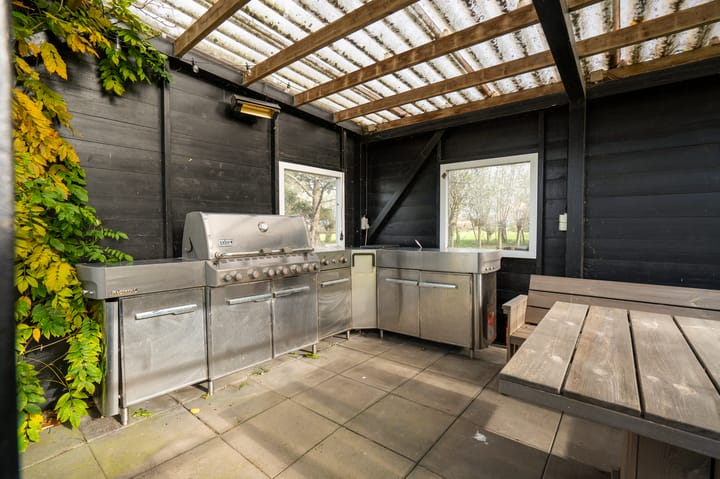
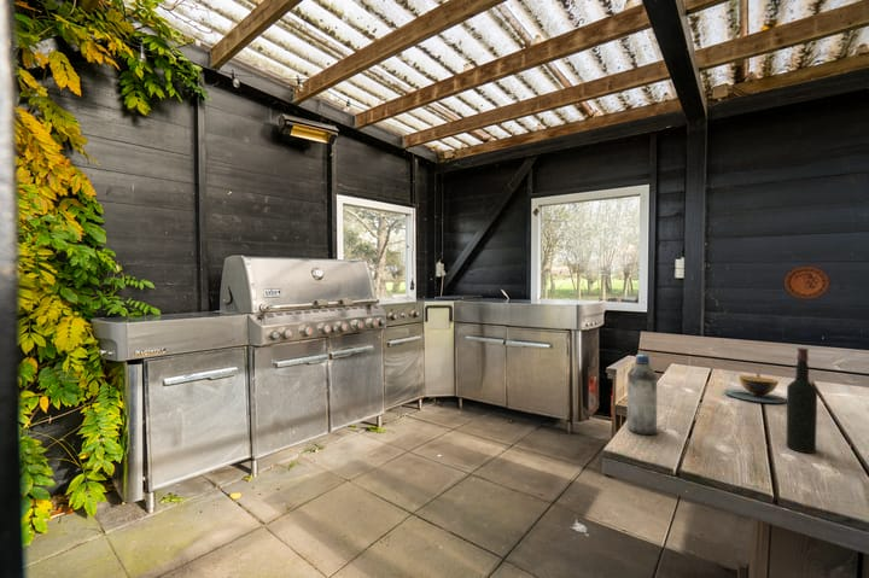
+ decorative plate (805, 282)
+ wine bottle (801, 398)
+ water bottle (641, 392)
+ wooden bowl (754, 387)
